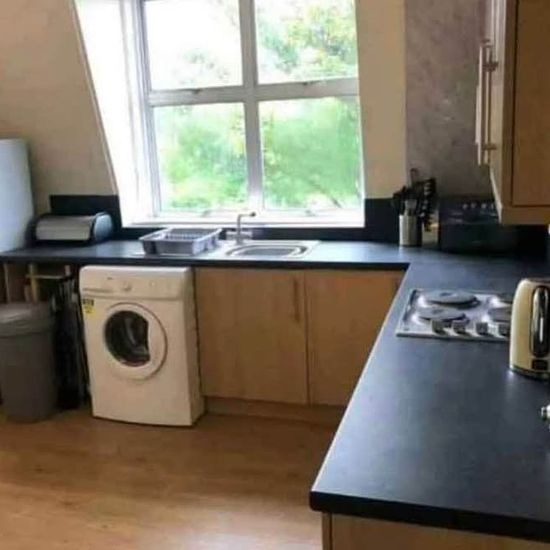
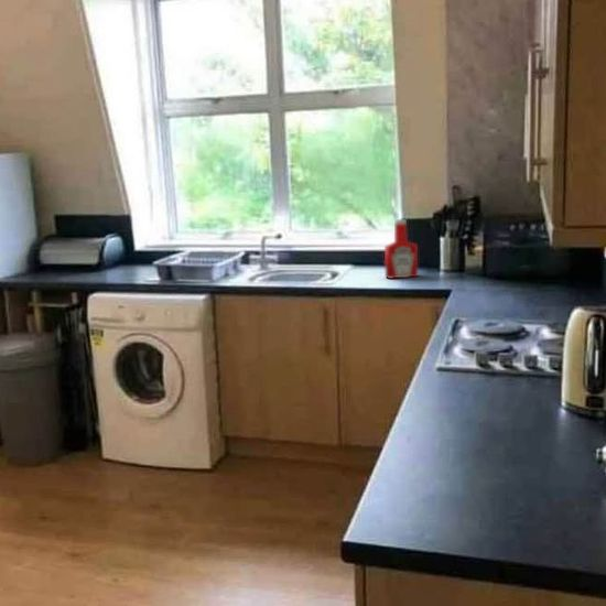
+ soap bottle (400, 248)
